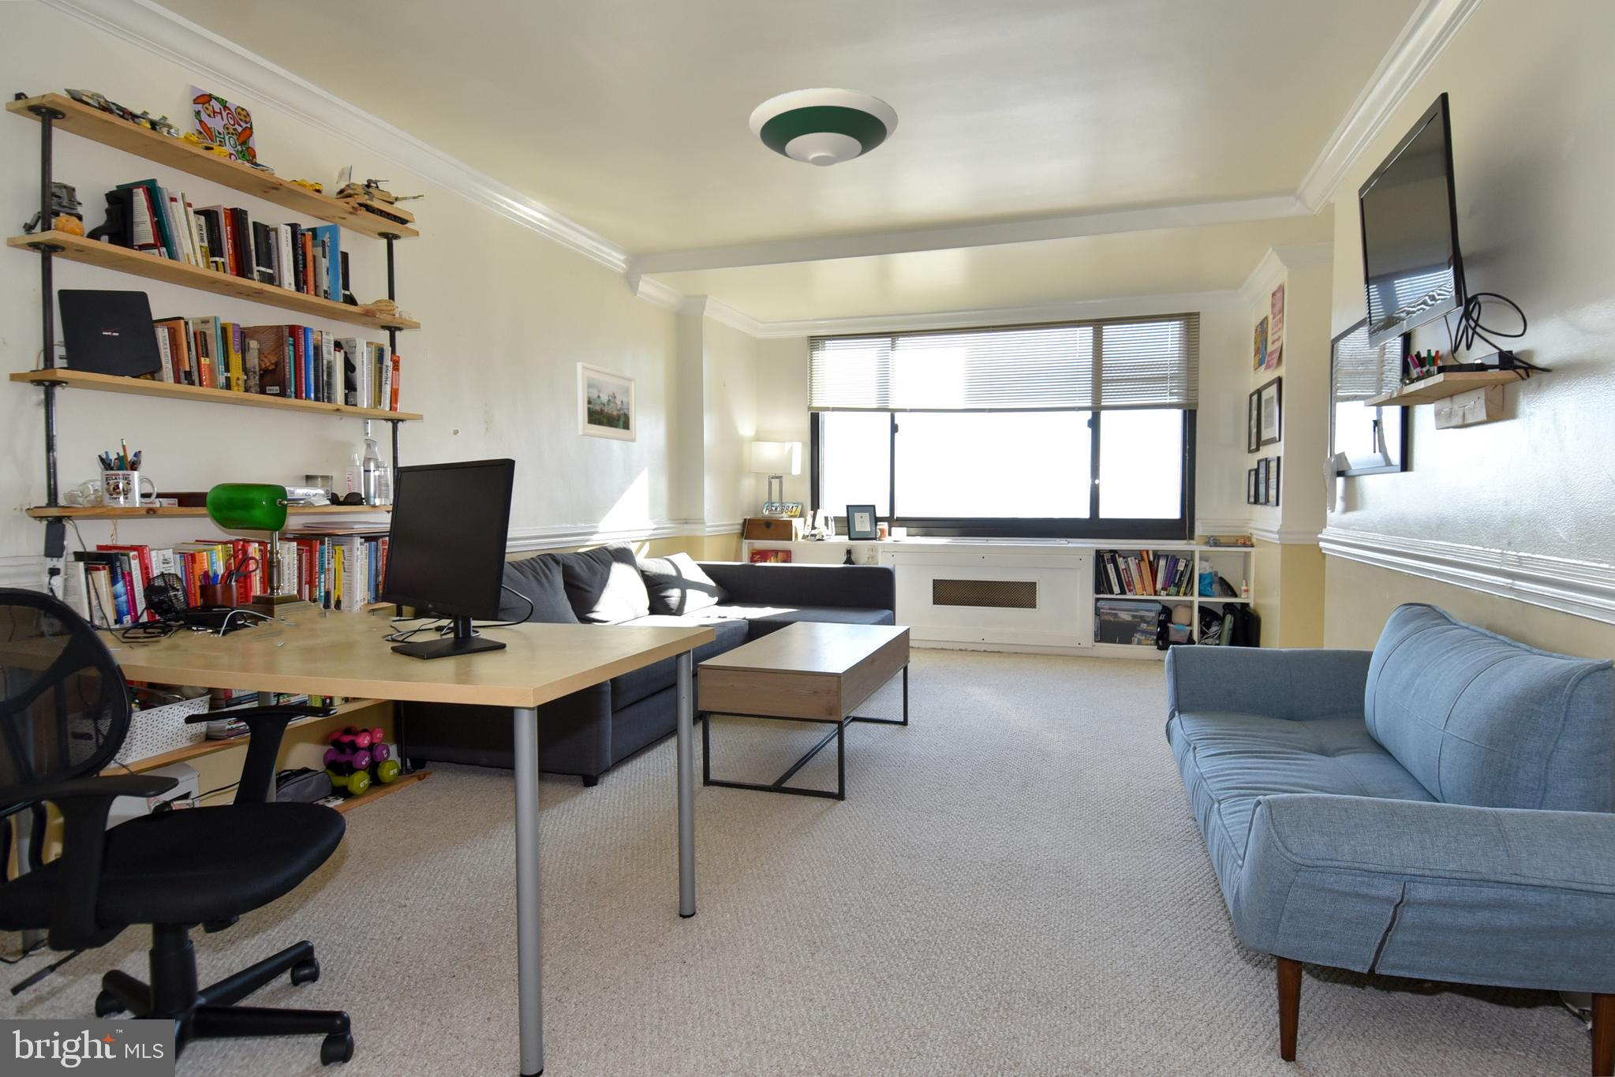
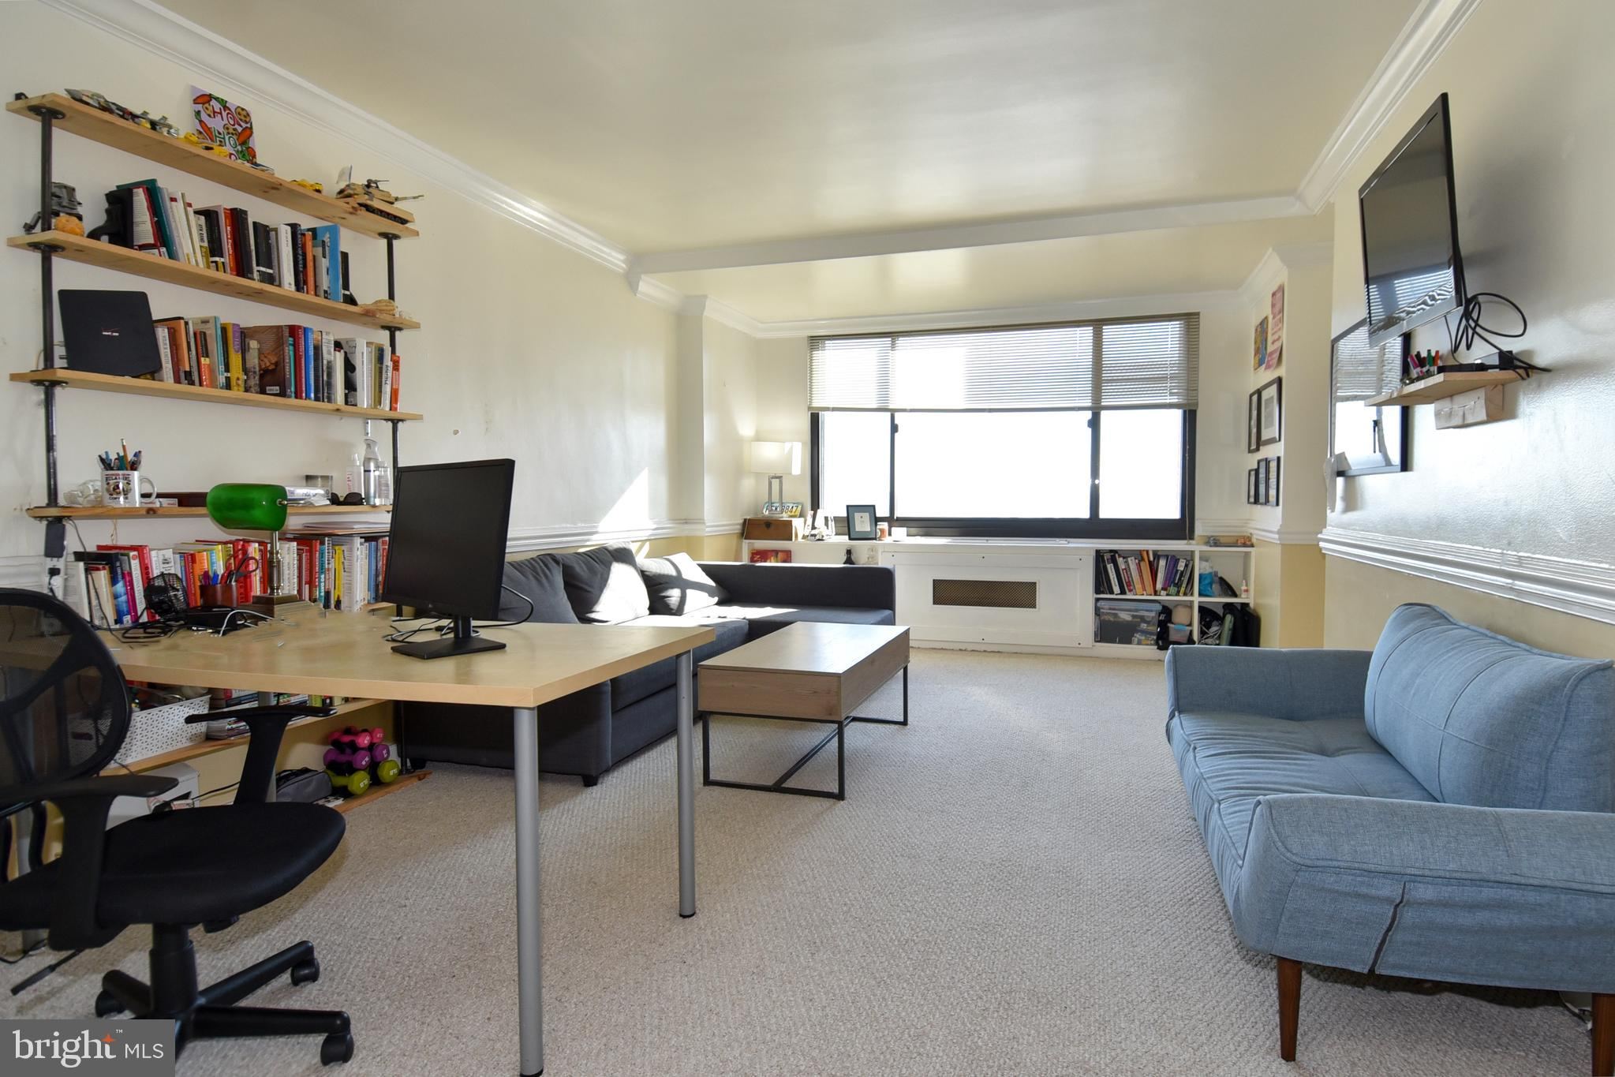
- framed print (608, 404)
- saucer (823, 143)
